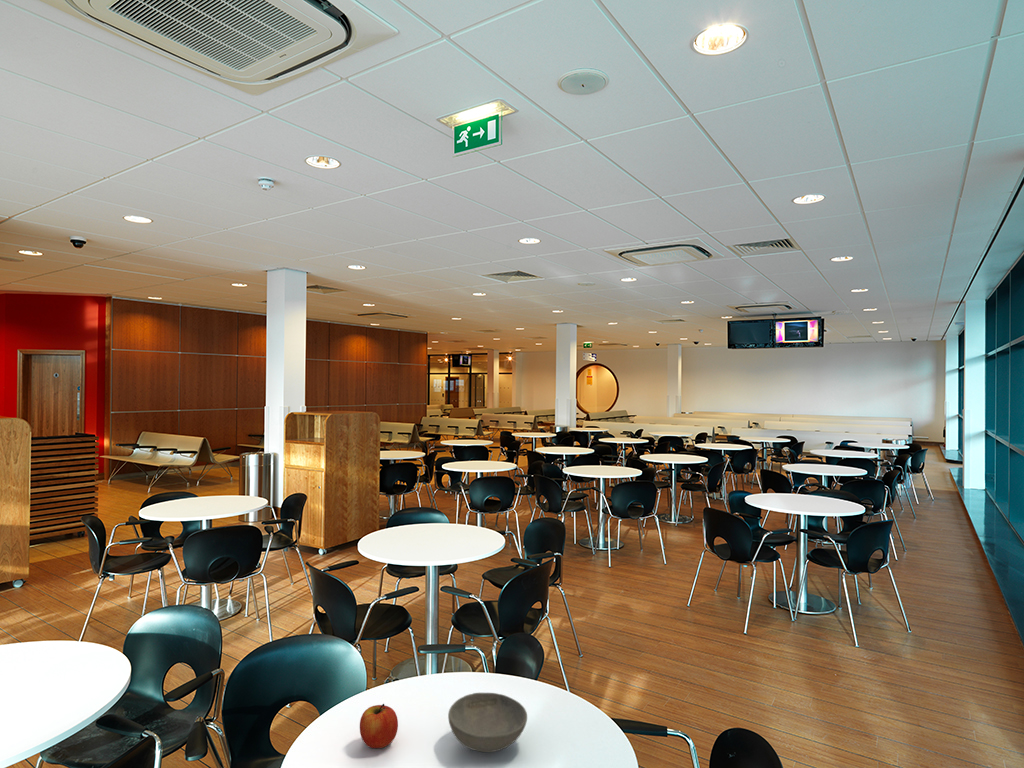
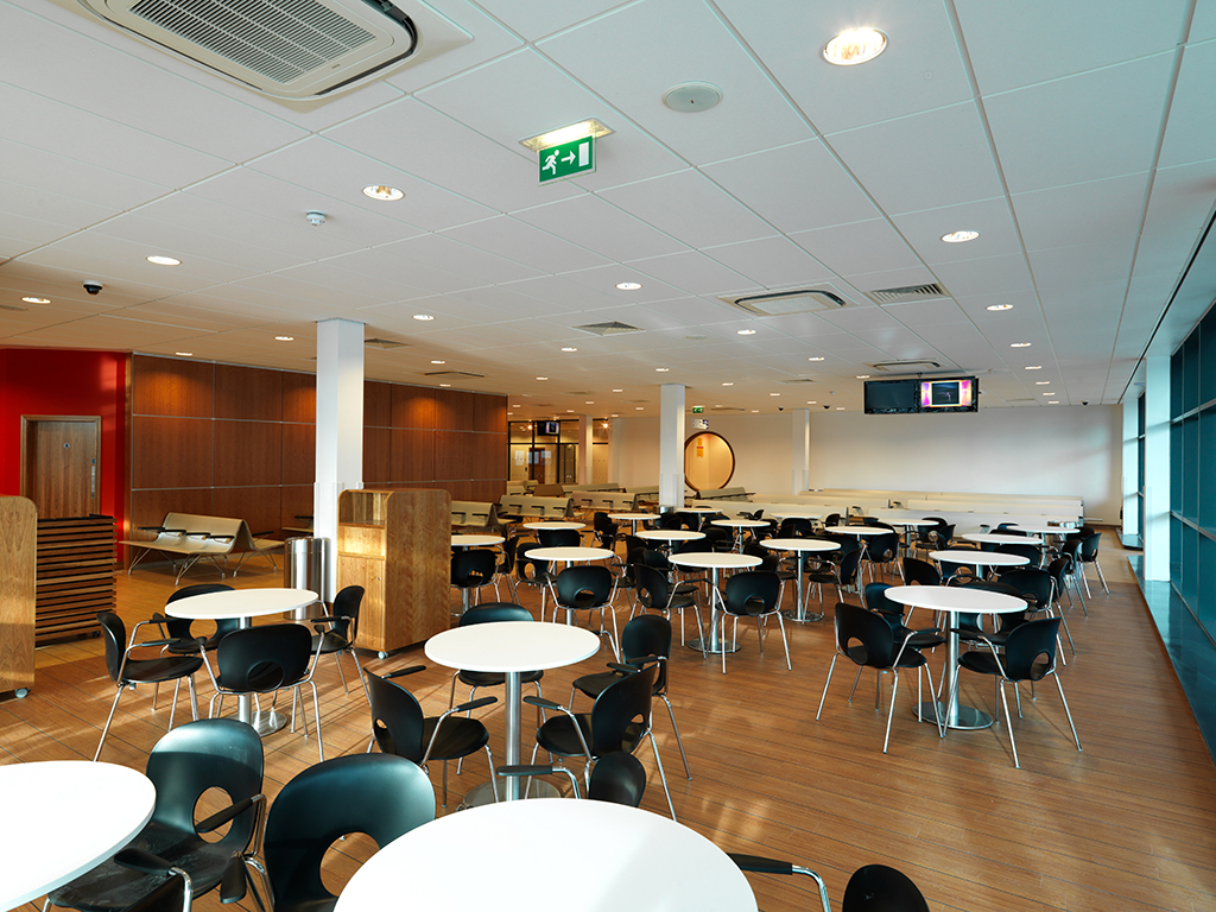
- apple (378, 724)
- bowl (487, 726)
